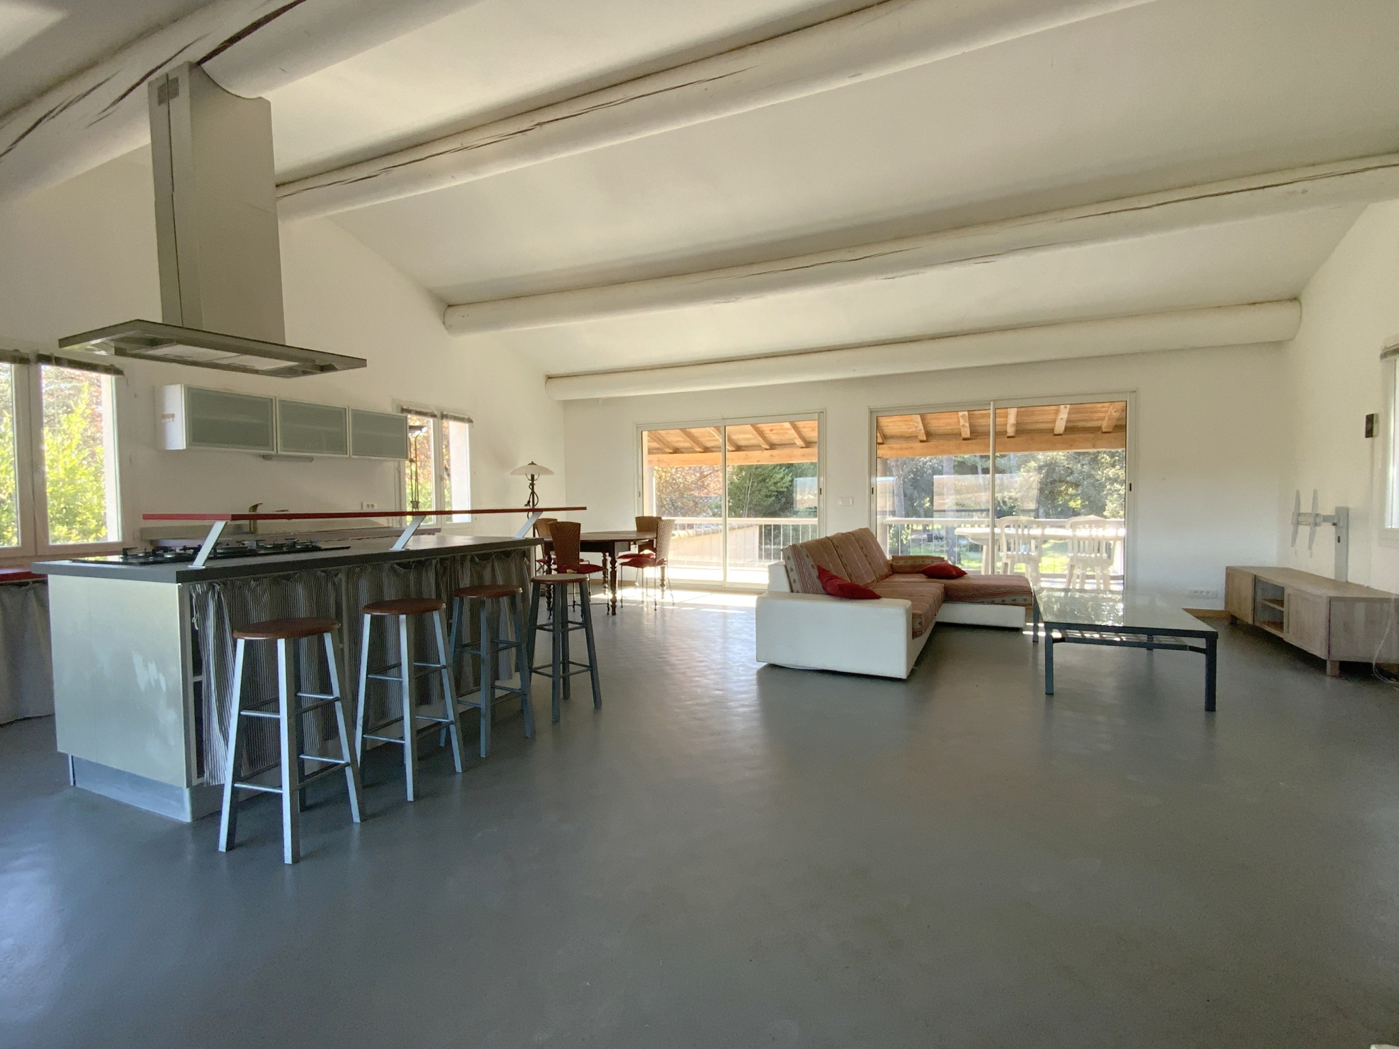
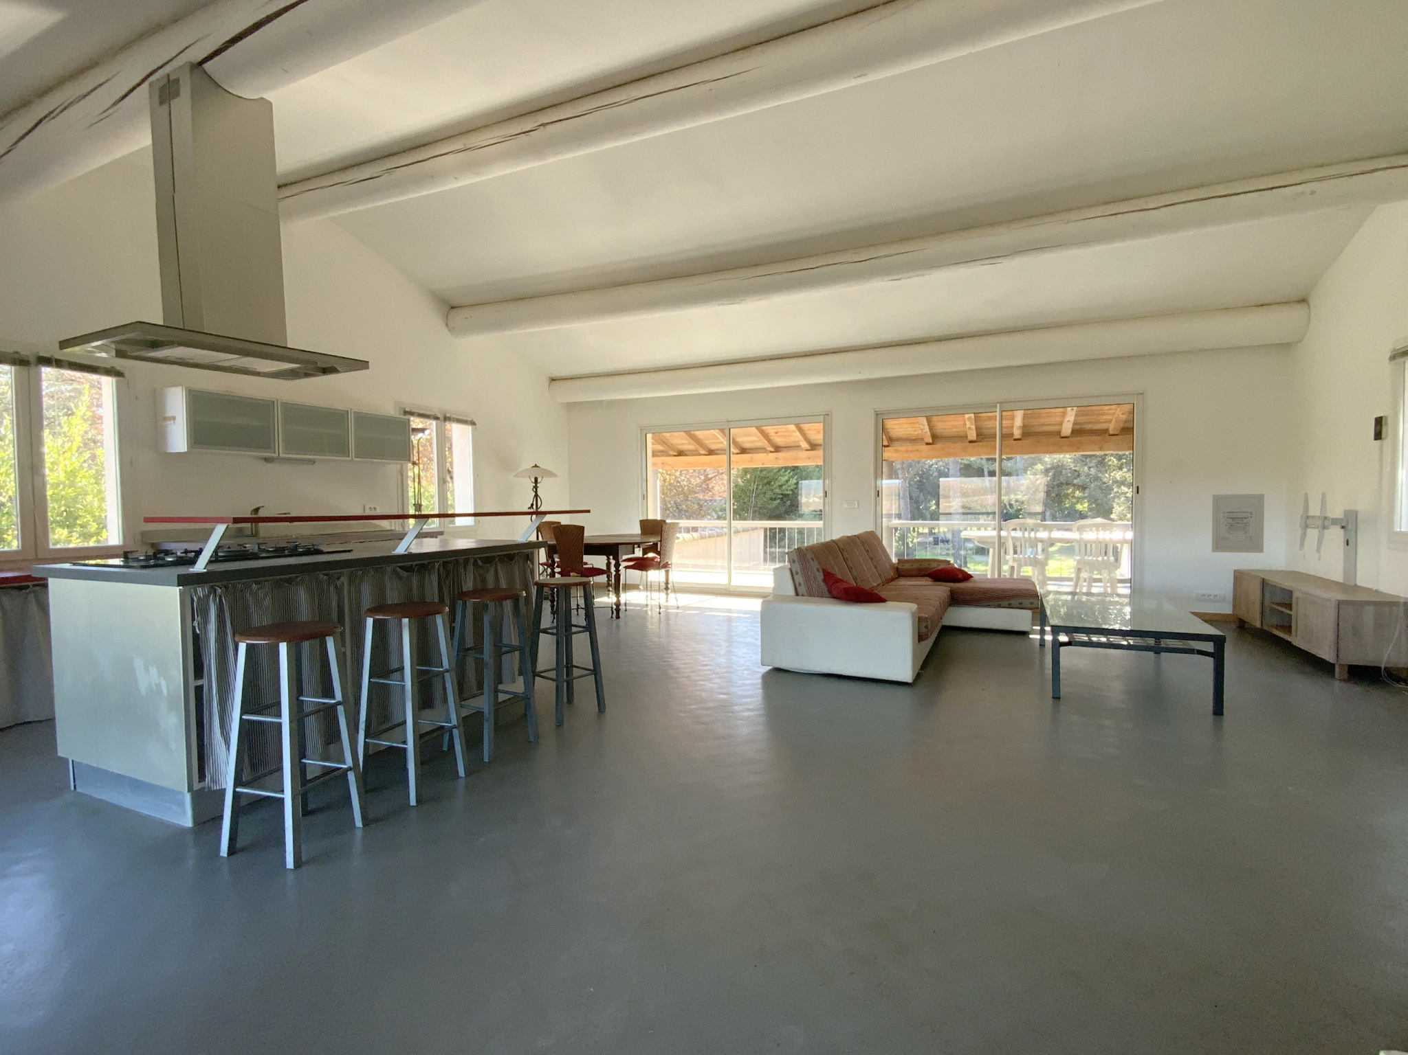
+ wall art (1237, 523)
